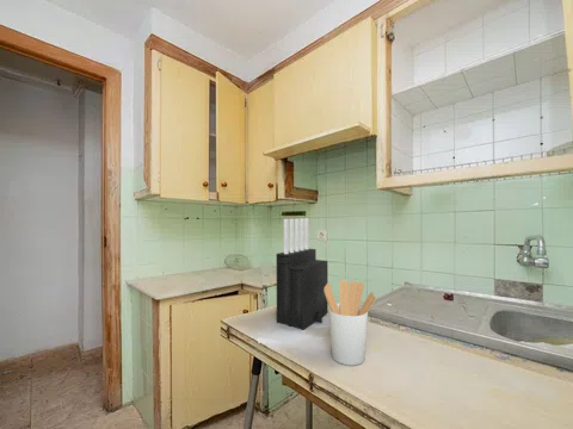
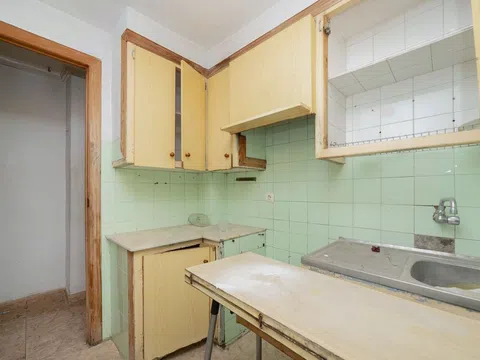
- utensil holder (349, 317)
- knife block (306, 268)
